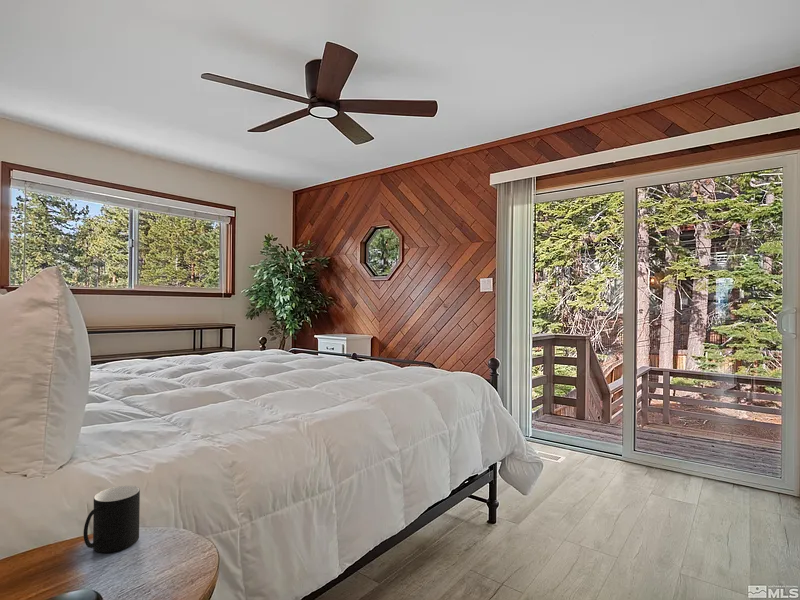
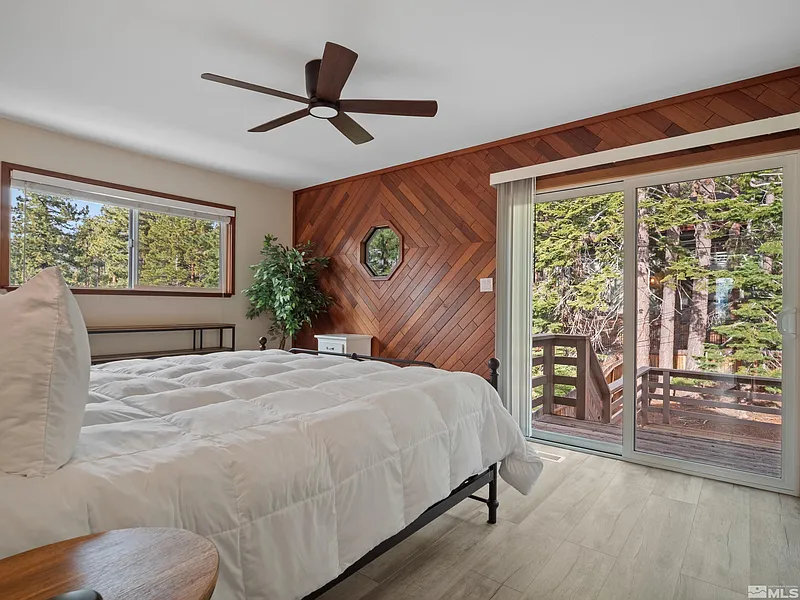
- cup (108, 522)
